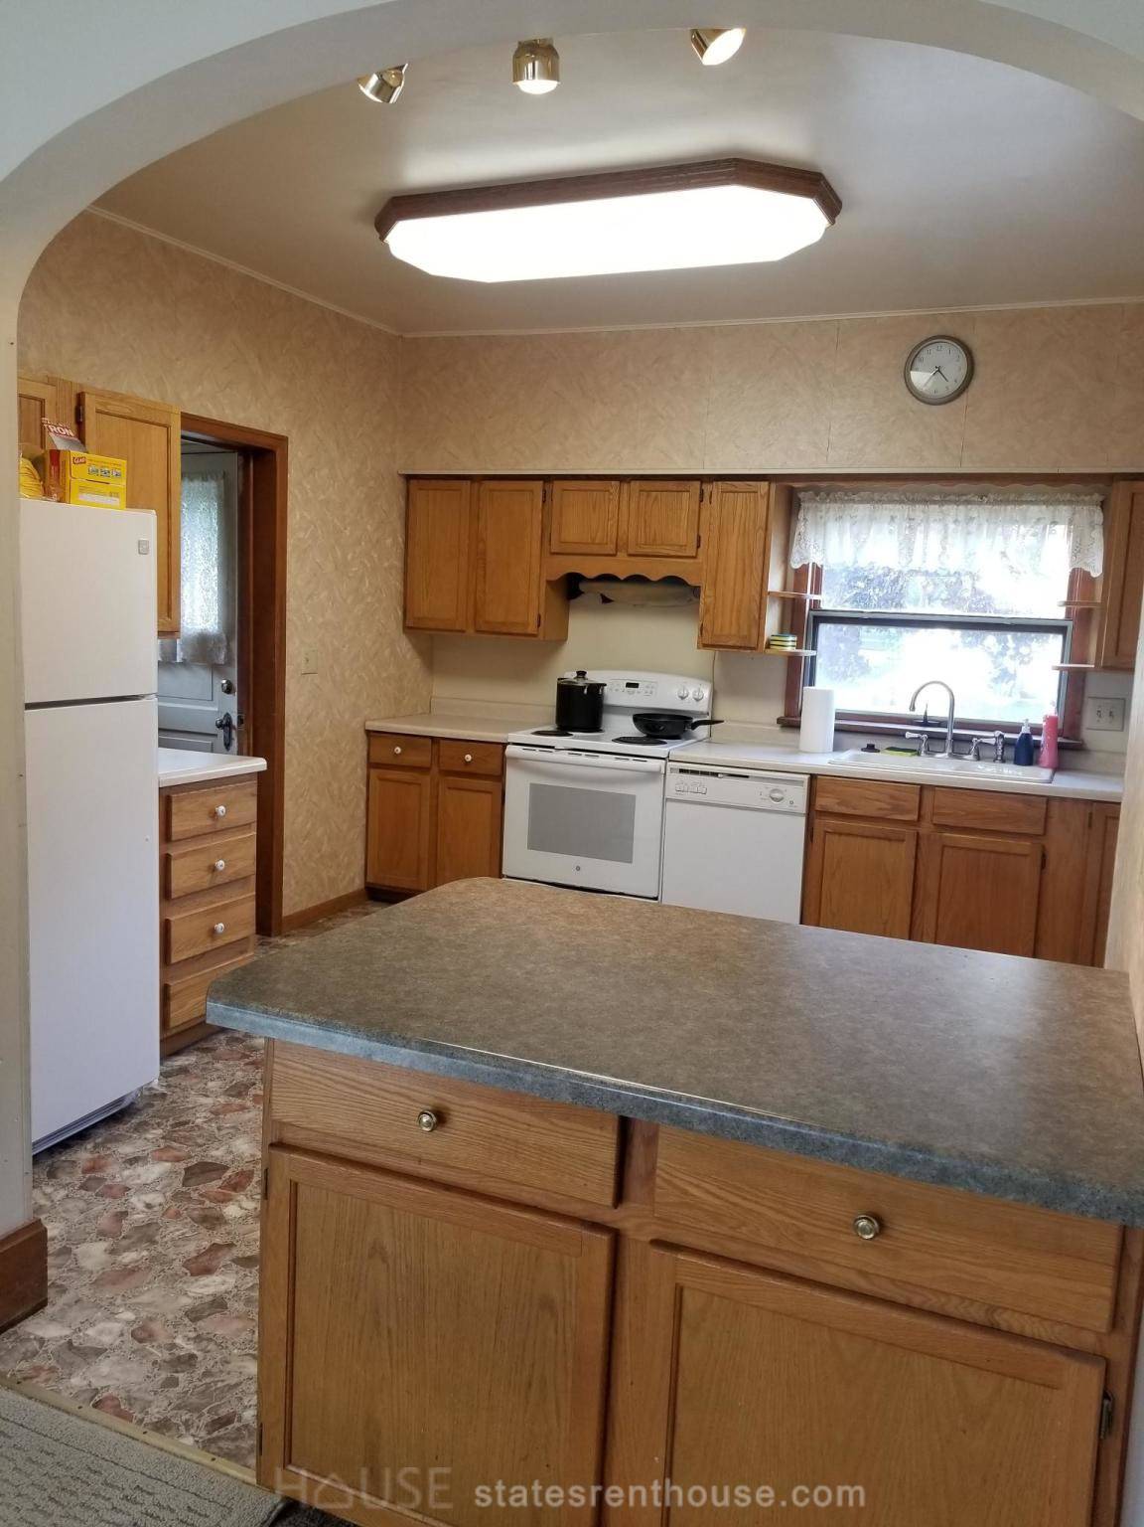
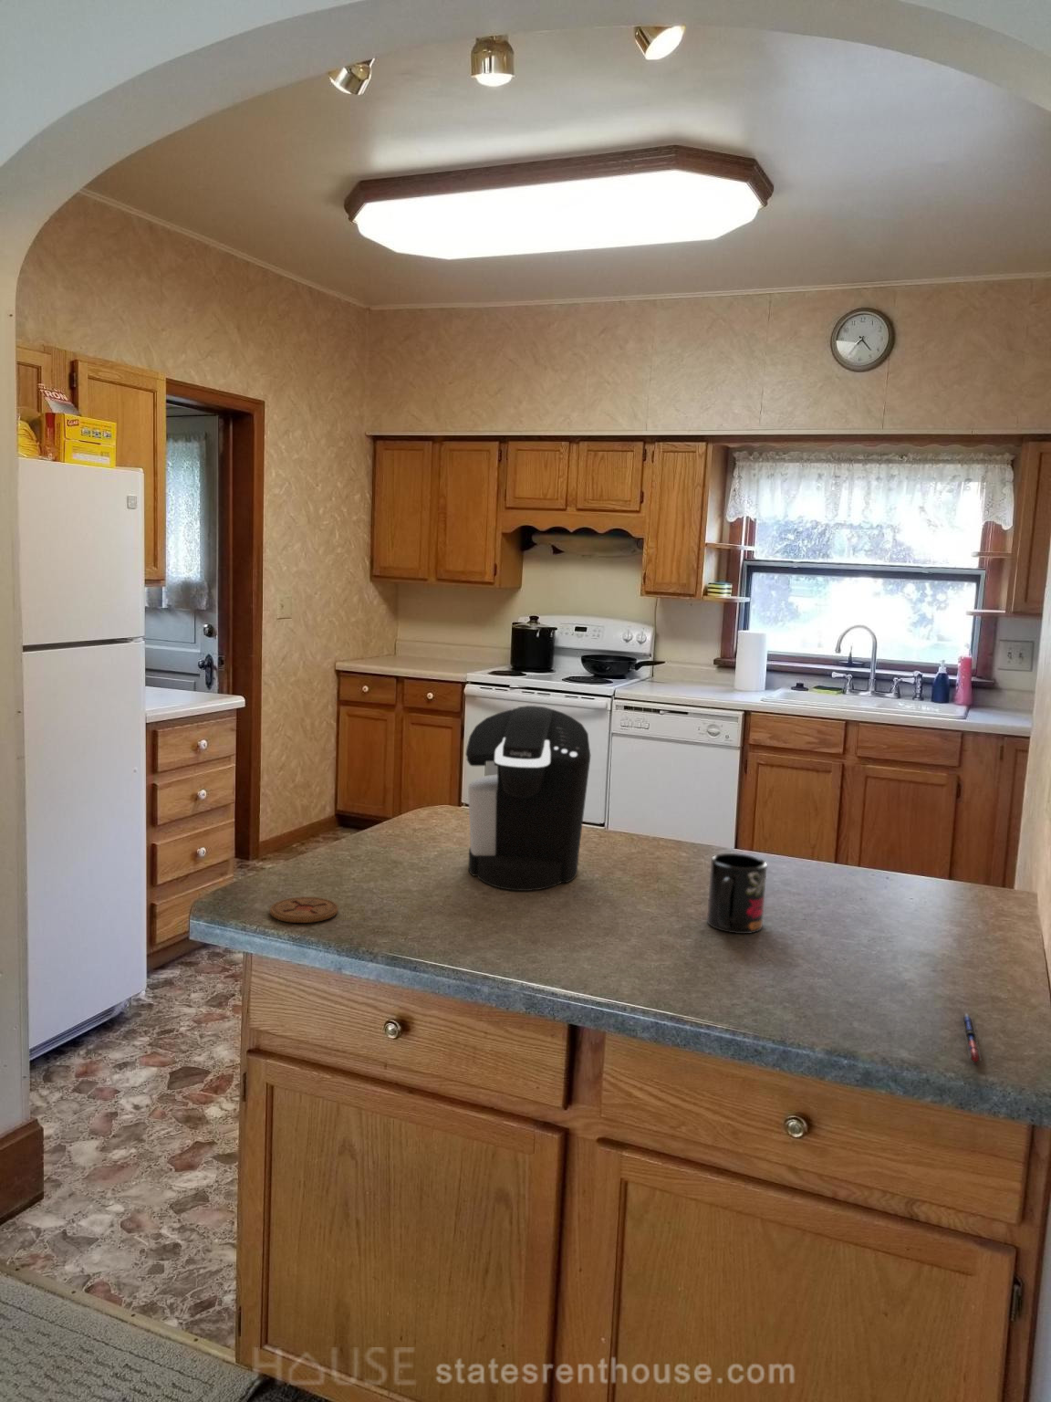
+ coffee maker (526, 793)
+ mug (733, 895)
+ coaster (304, 910)
+ pen (970, 1034)
